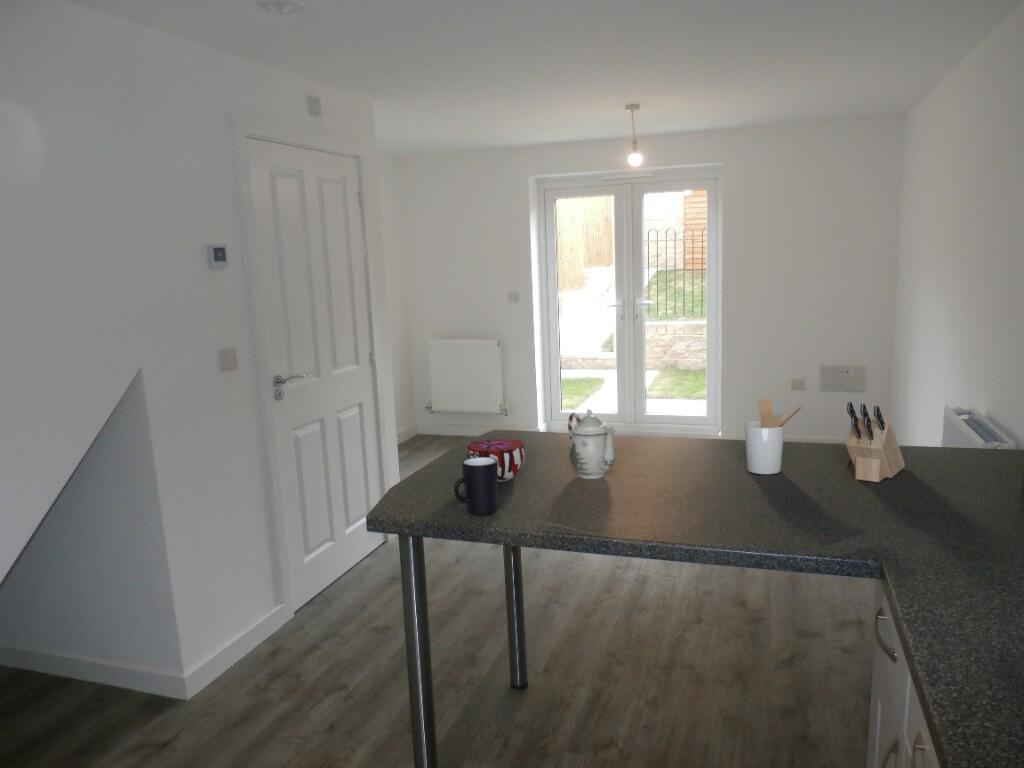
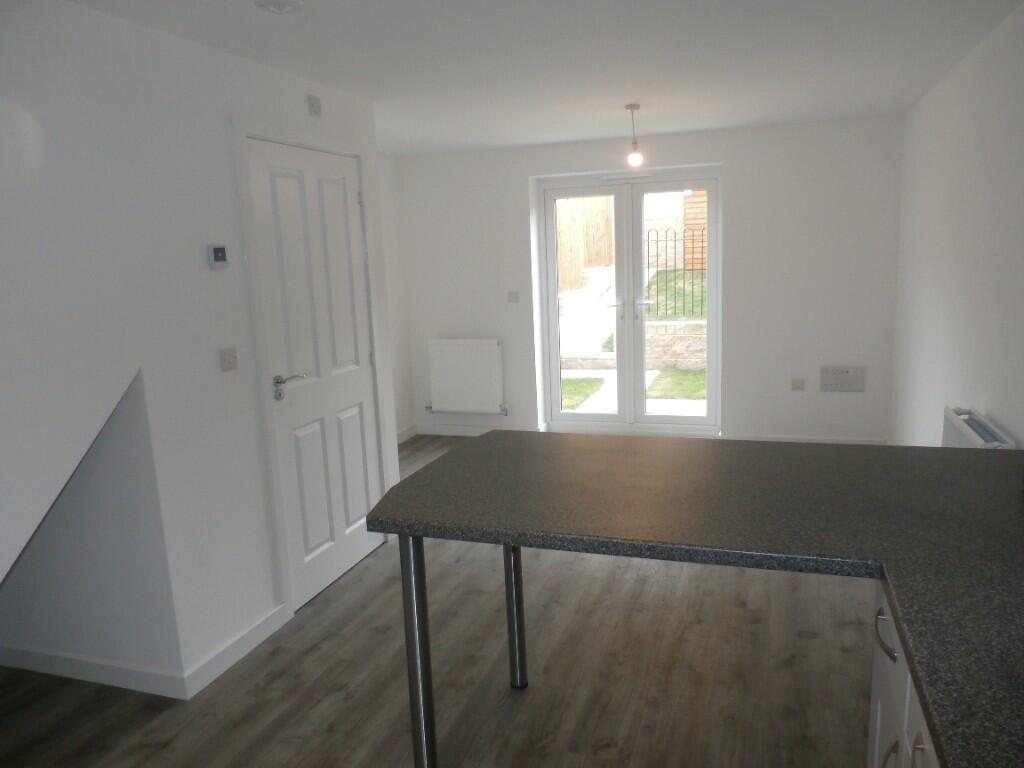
- decorative bowl (498, 462)
- mug (476, 487)
- knife block (874, 436)
- teapot (591, 442)
- utensil holder (774, 436)
